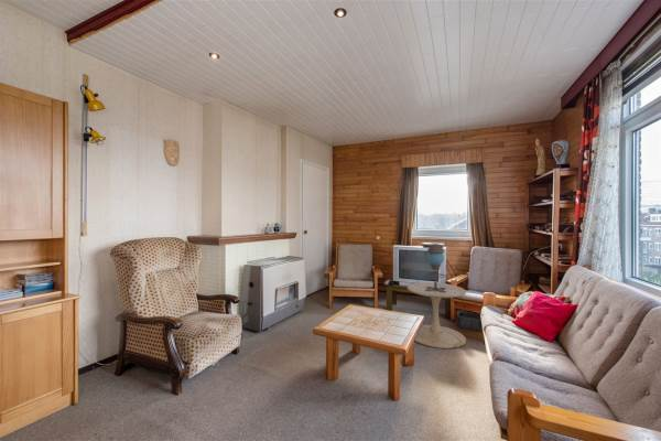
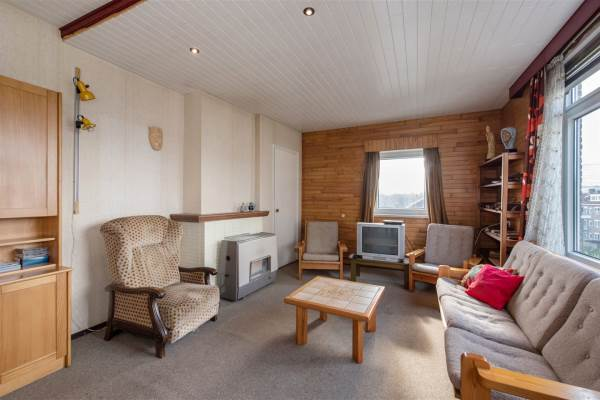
- table lamp (435, 265)
- side table (435, 312)
- storage bin (470, 321)
